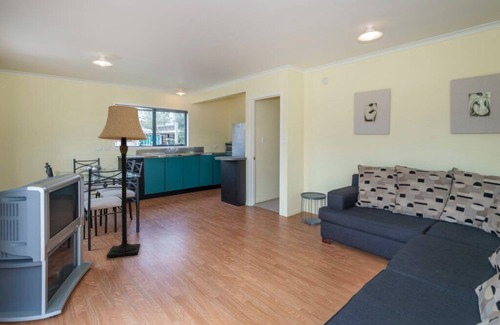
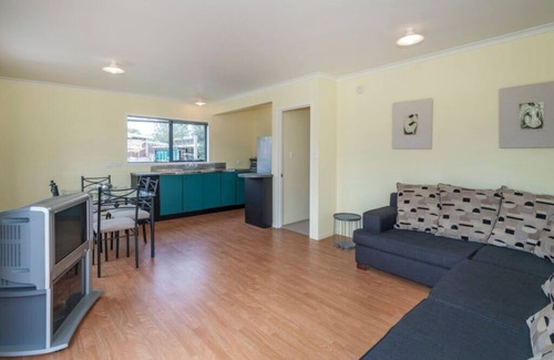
- lamp (124, 179)
